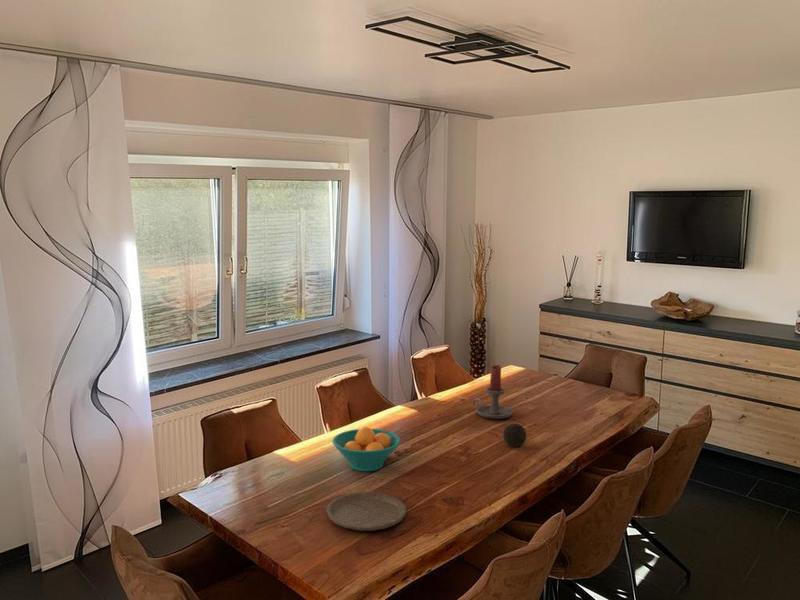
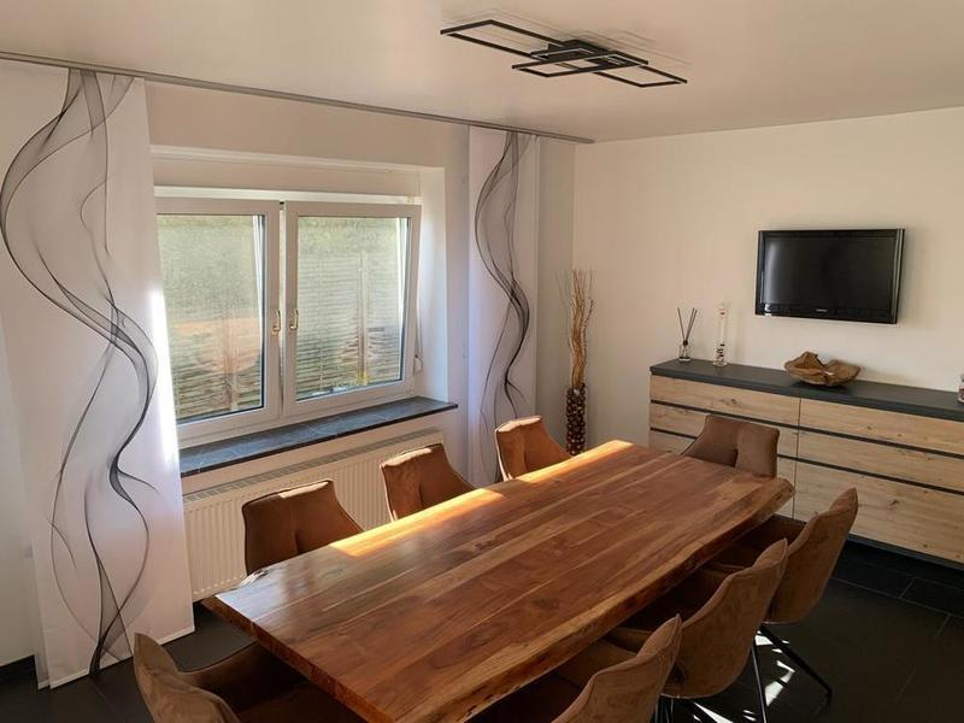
- plate (366, 511)
- fruit bowl (366, 446)
- decorative ball (514, 435)
- candle holder (491, 389)
